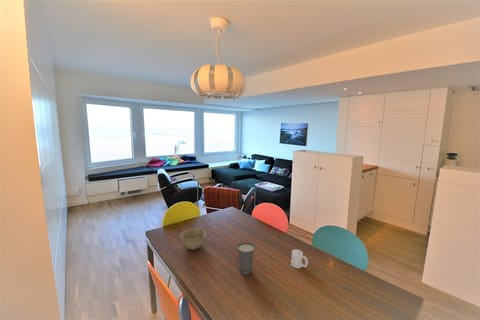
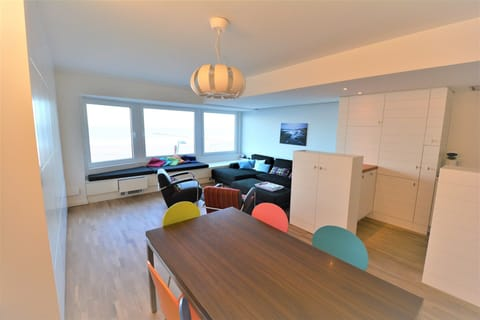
- cup (299, 260)
- cup (245, 259)
- bowl (193, 240)
